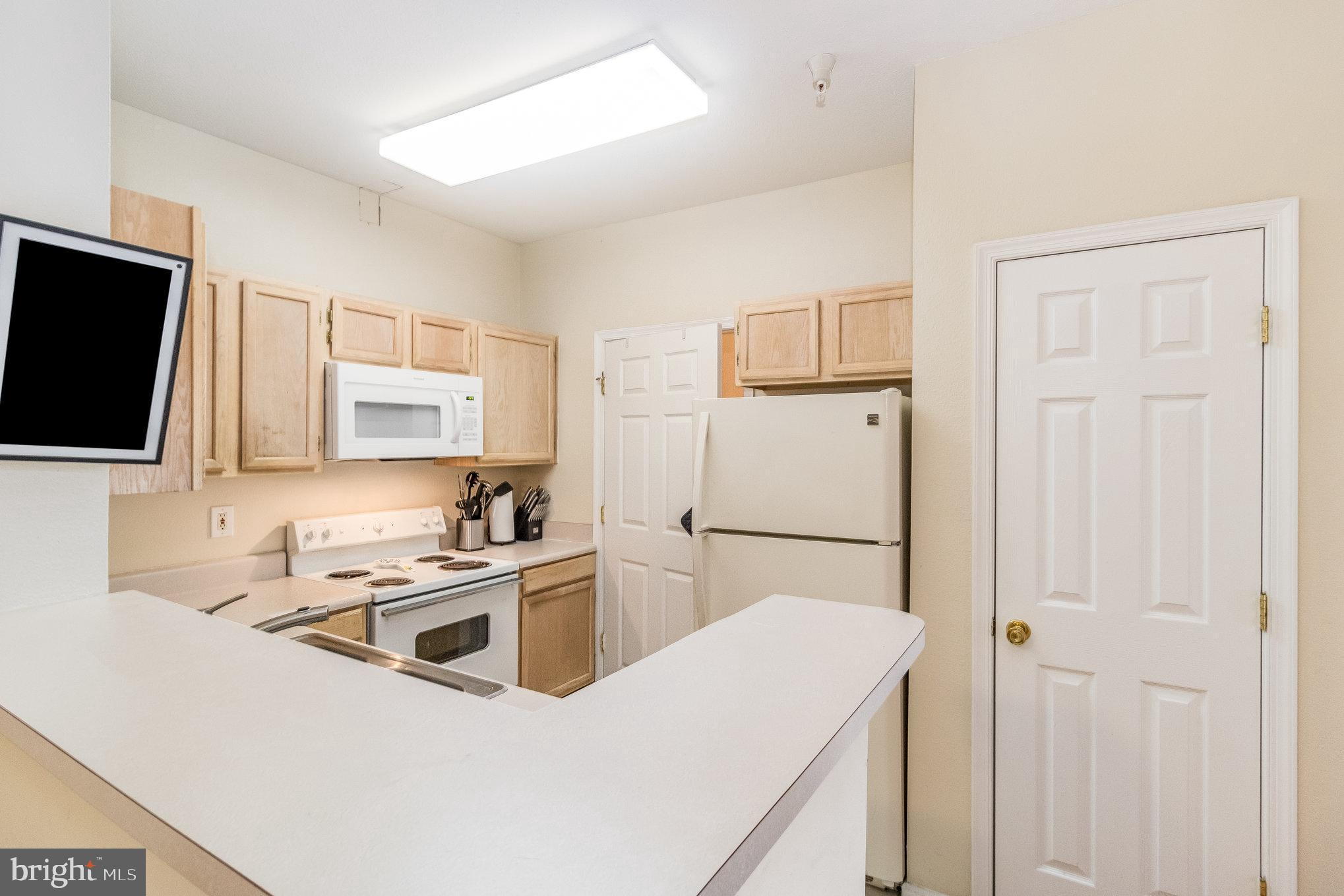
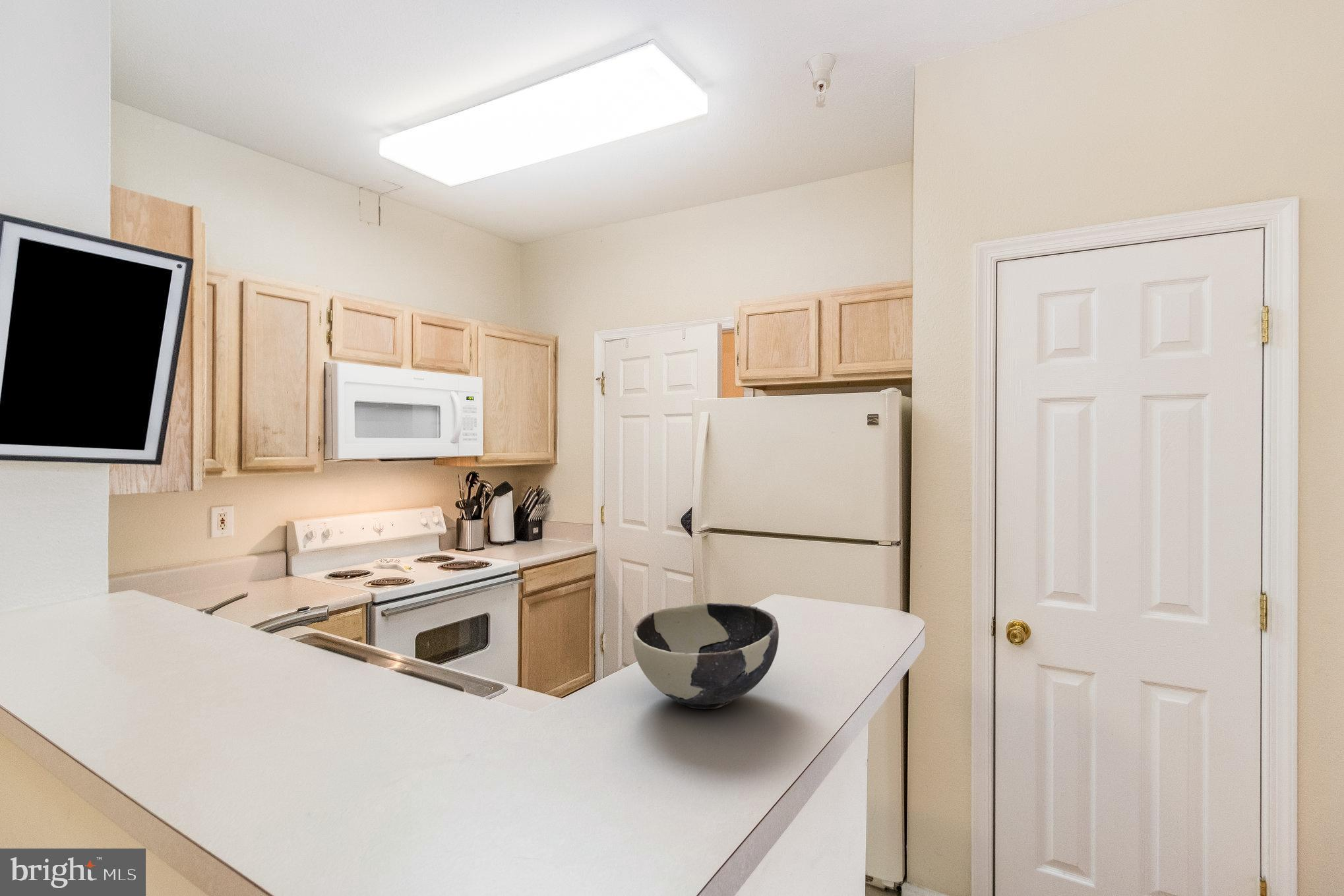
+ bowl (706, 658)
